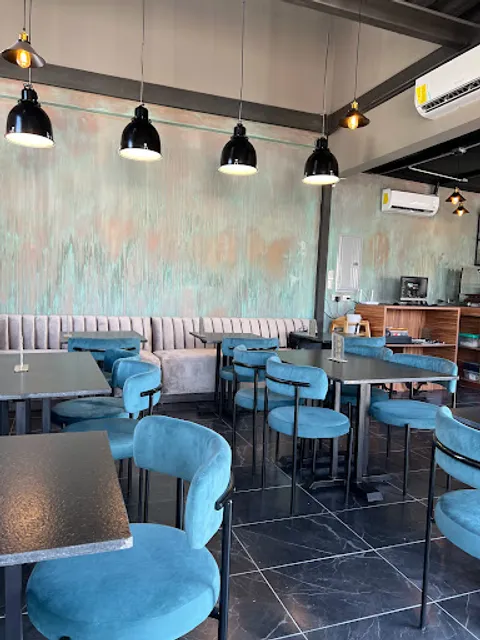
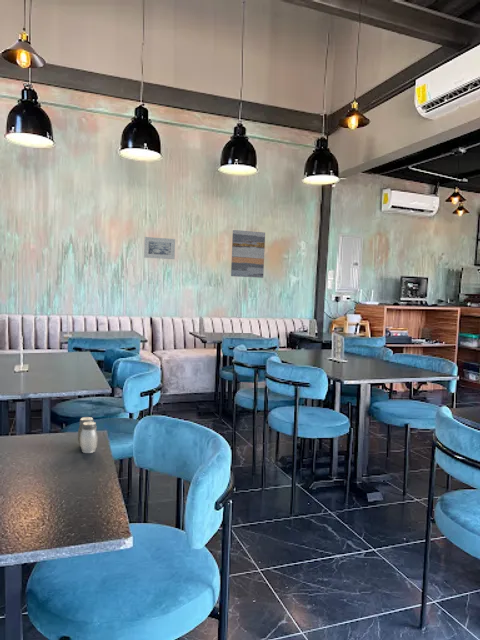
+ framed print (159, 248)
+ wall art (248, 254)
+ salt and pepper shaker (87, 434)
